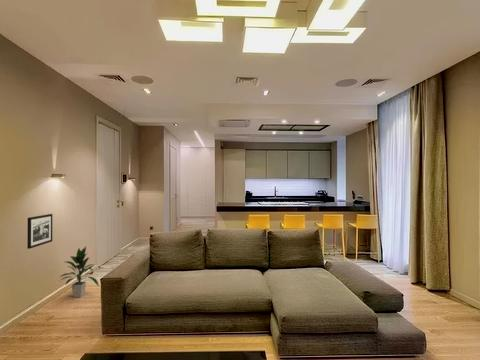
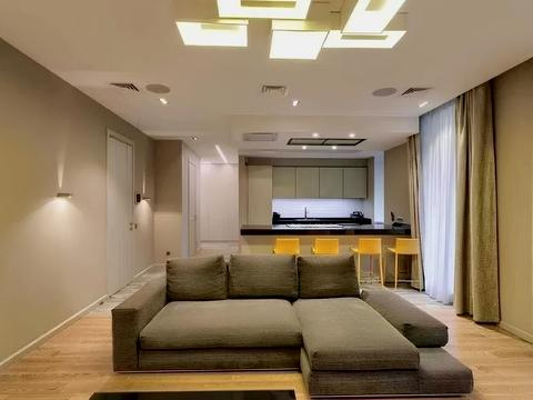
- indoor plant (80, 272)
- picture frame (40, 230)
